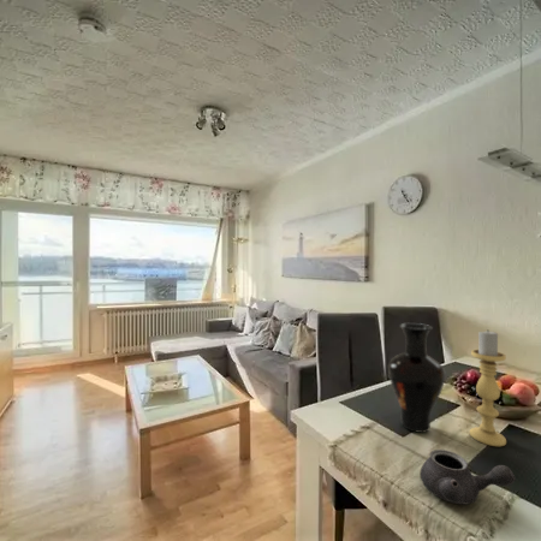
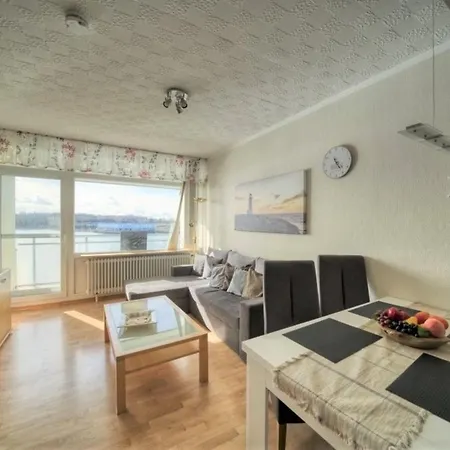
- teapot (464, 476)
- candle holder (487, 384)
- vase (415, 376)
